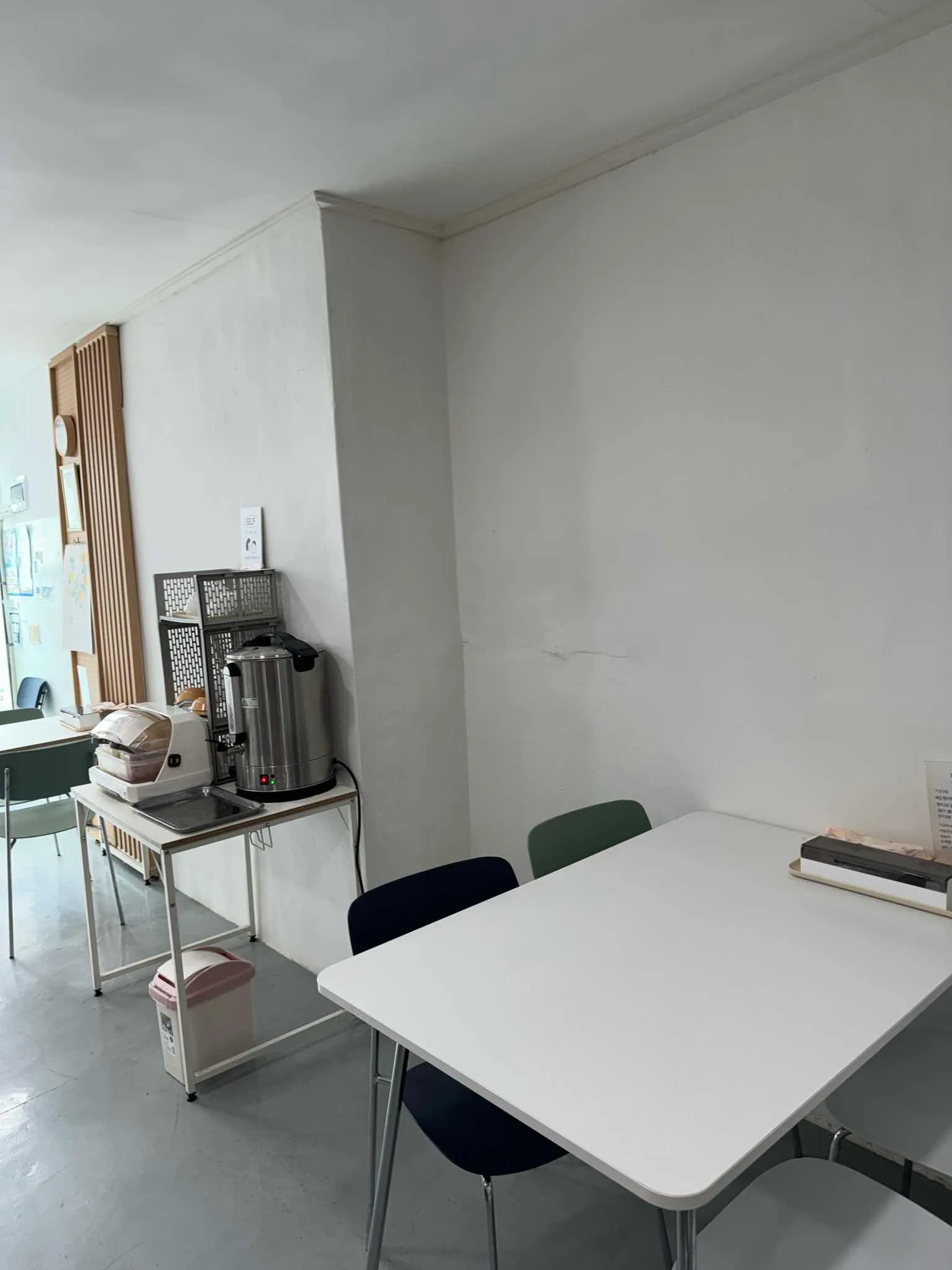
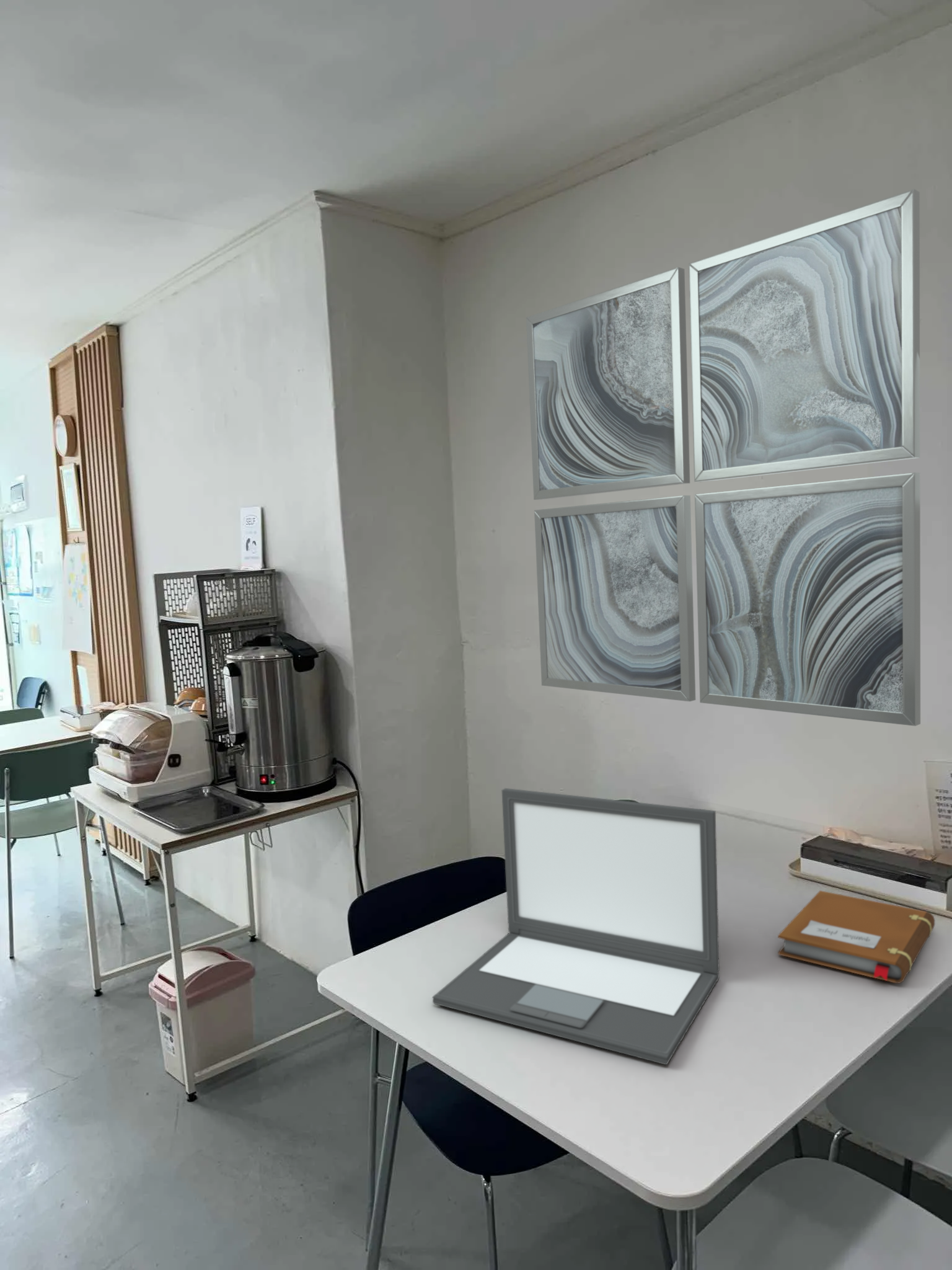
+ wall art (689, 483)
+ laptop (575, 907)
+ notebook (857, 935)
